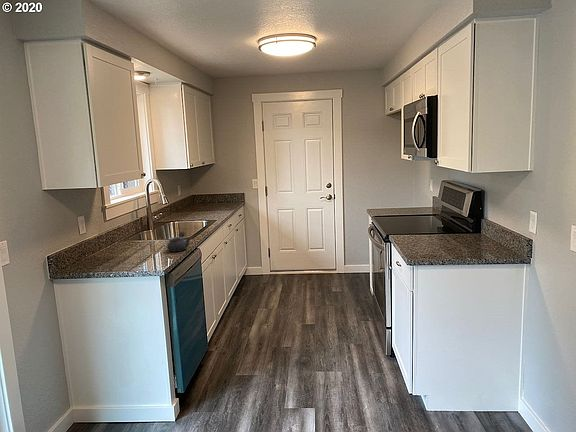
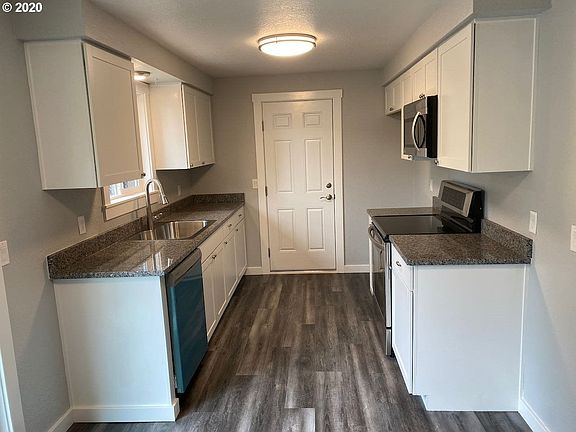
- teapot (179, 240)
